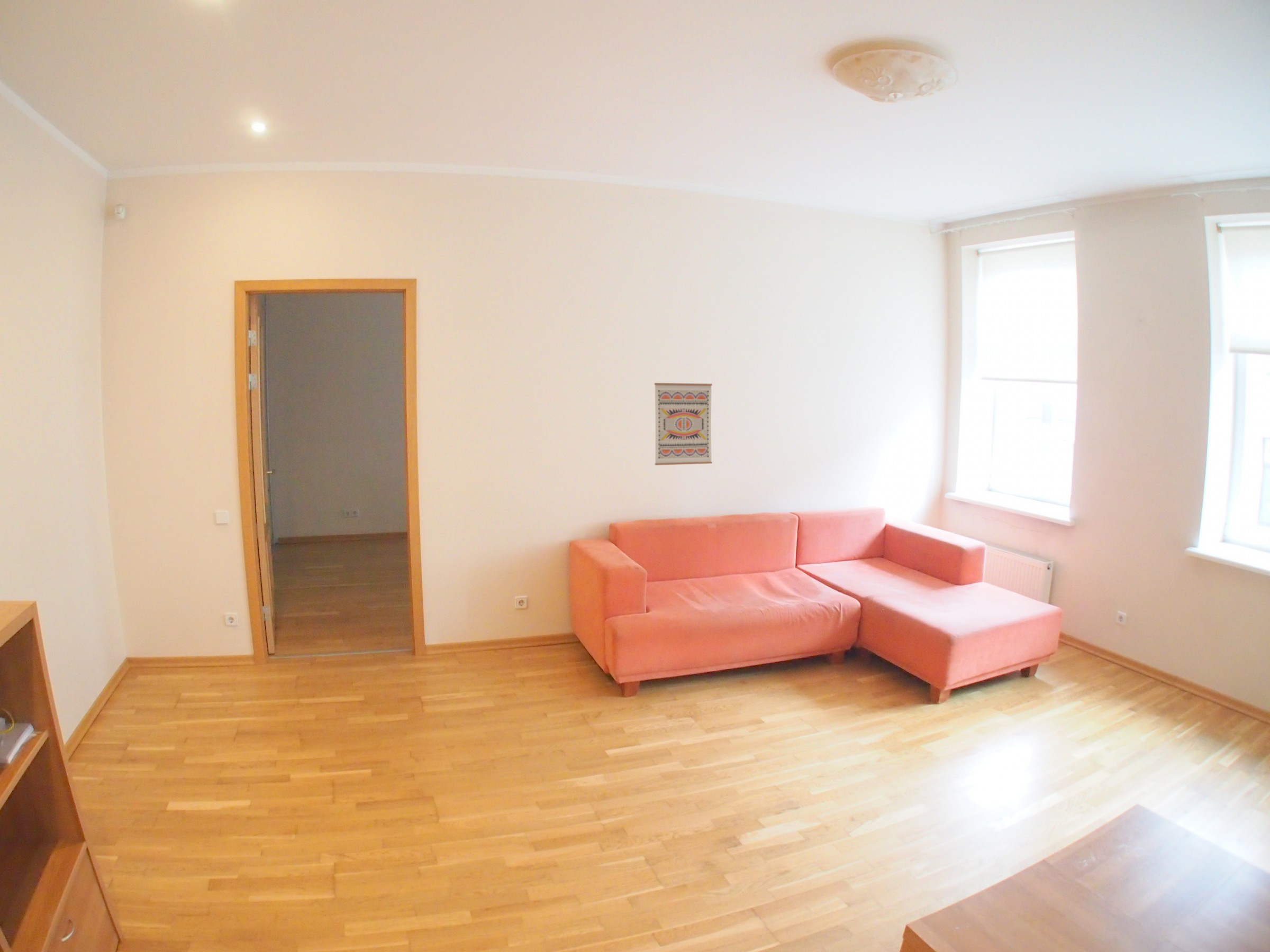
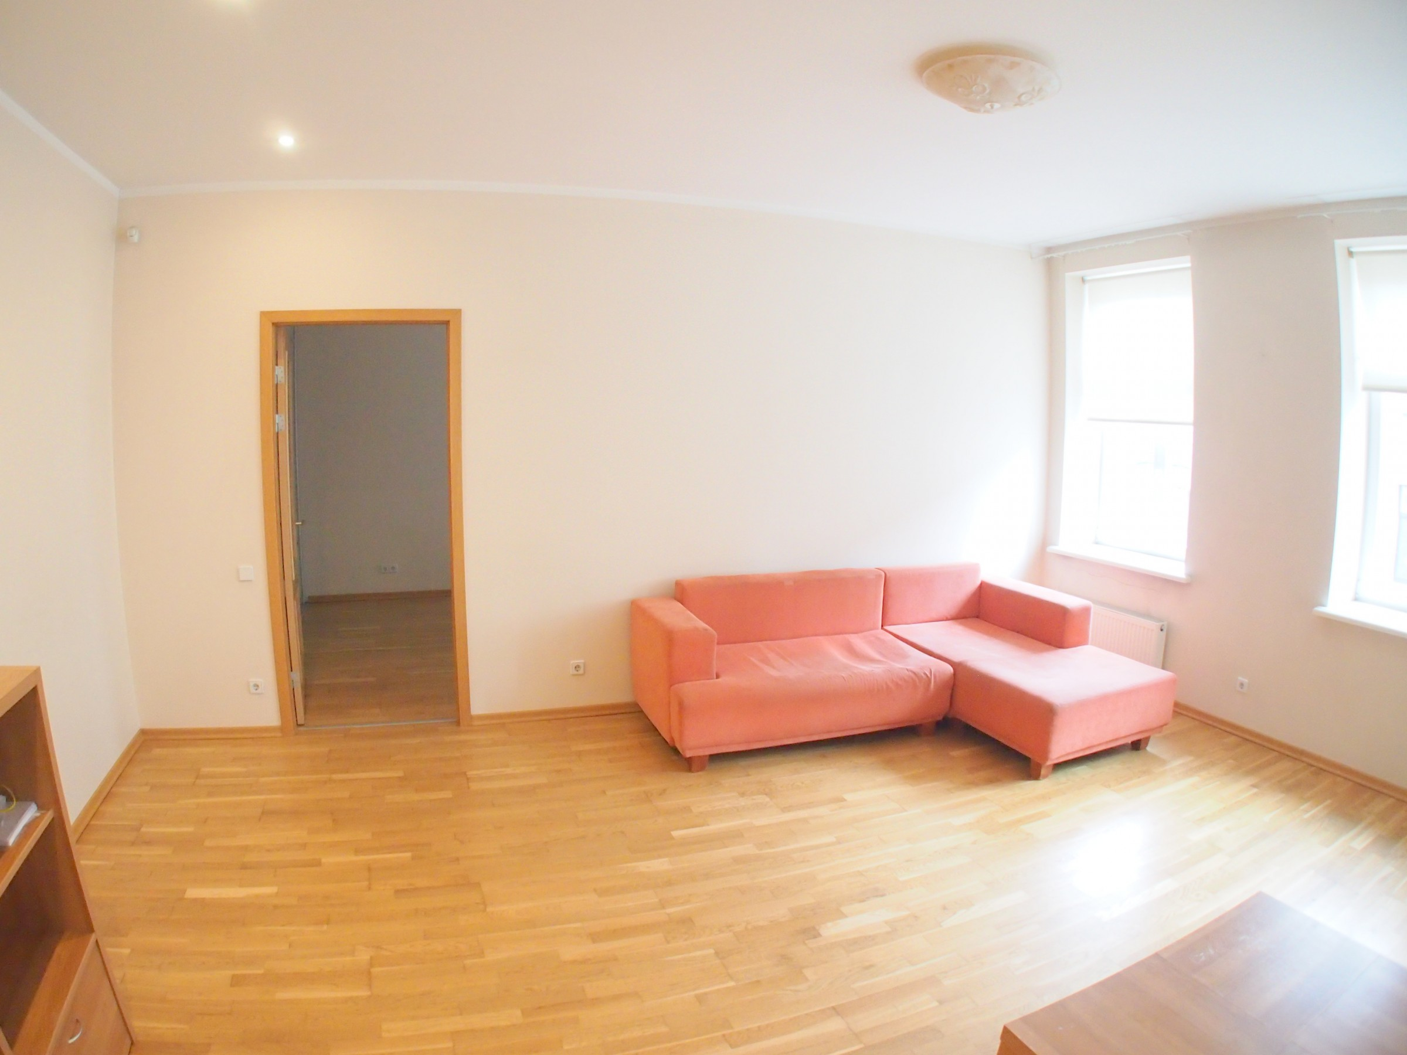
- wall art (684, 424)
